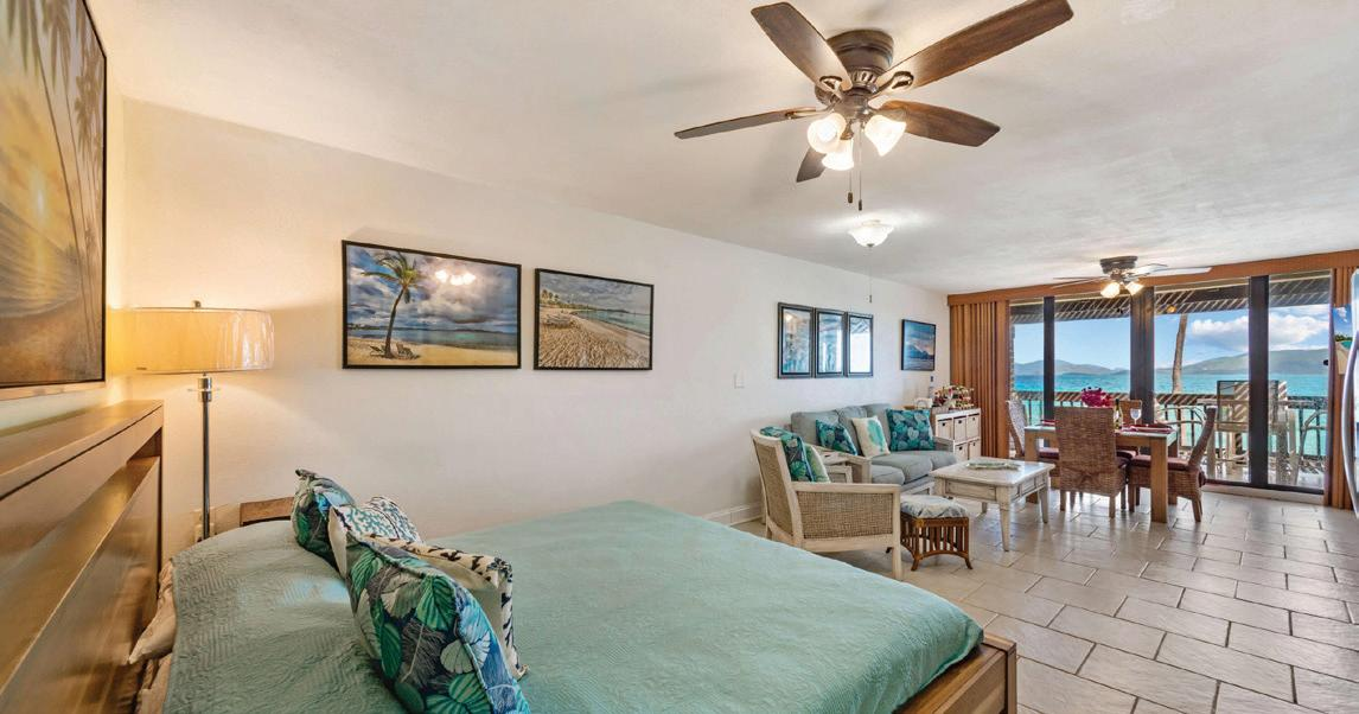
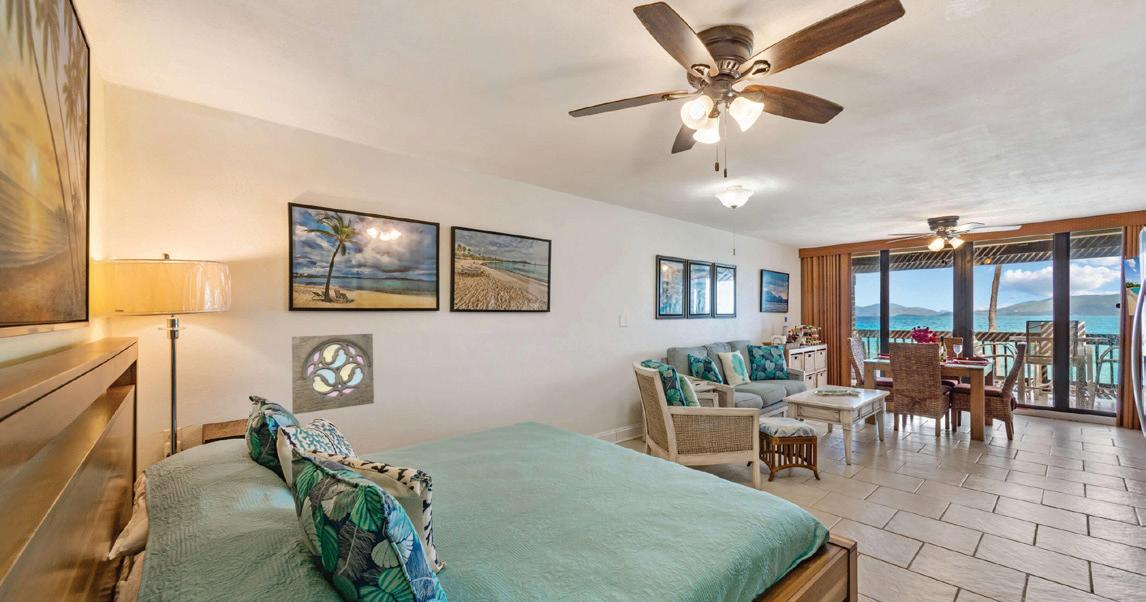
+ wall ornament (334, 371)
